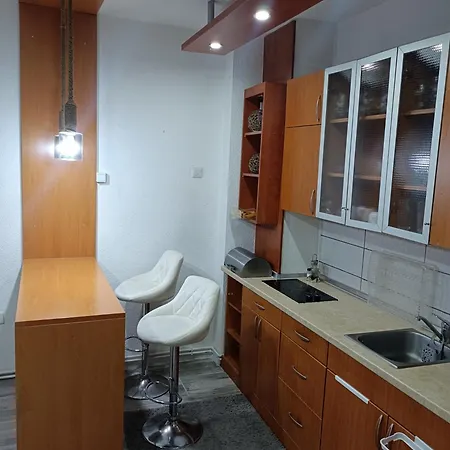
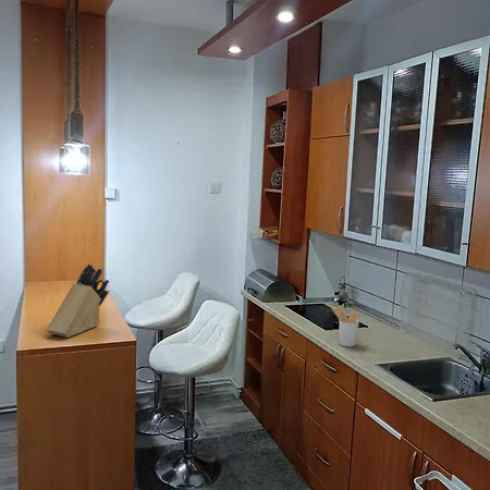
+ knife block (79, 297)
+ utensil holder (344, 324)
